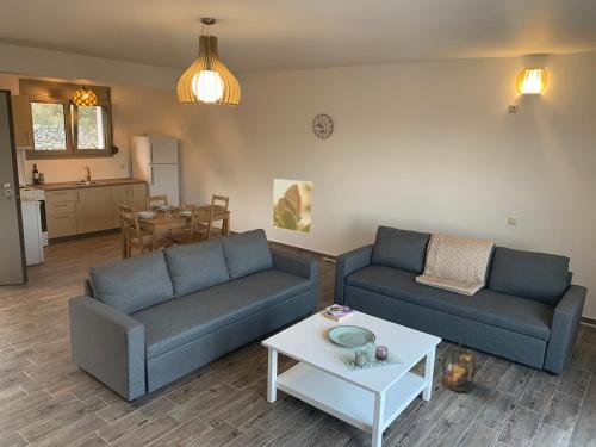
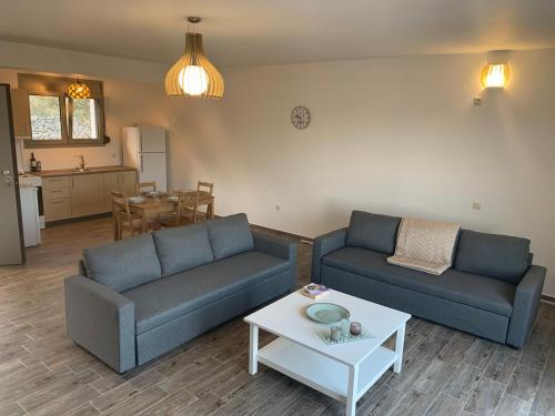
- lantern (459, 362)
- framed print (292, 205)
